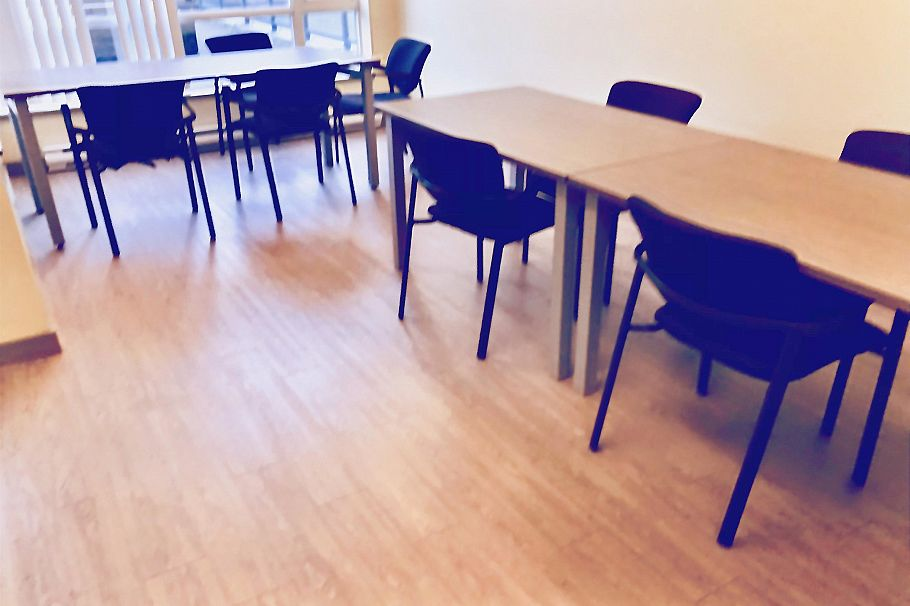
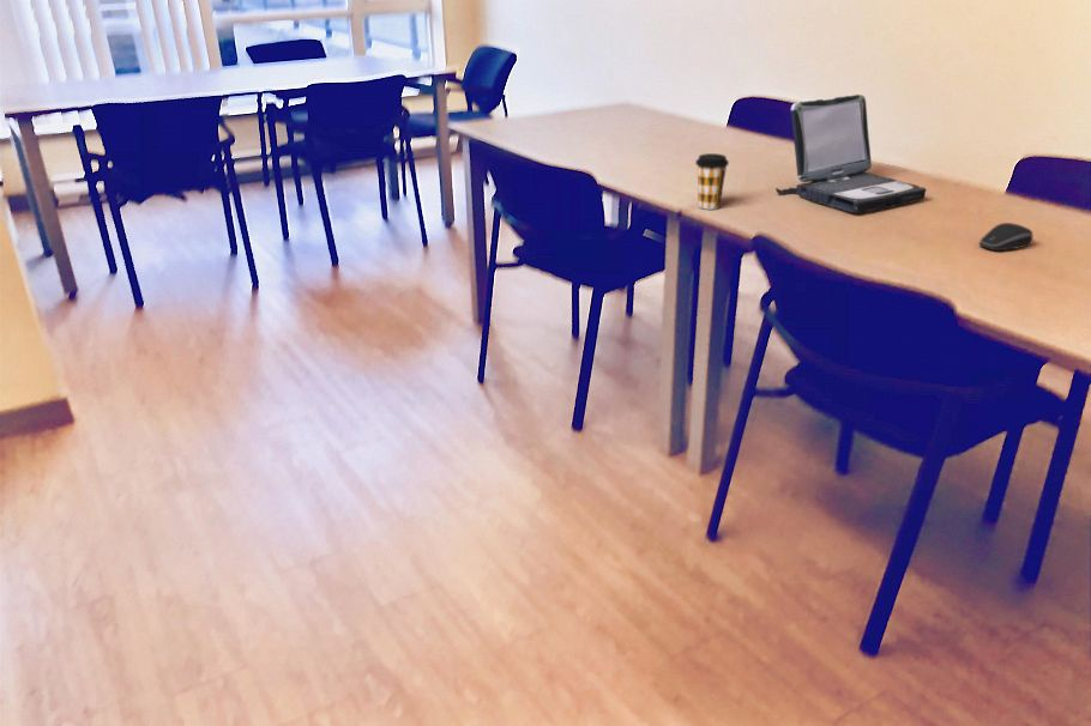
+ coffee cup (710, 181)
+ computer mouse (1007, 235)
+ laptop (854, 151)
